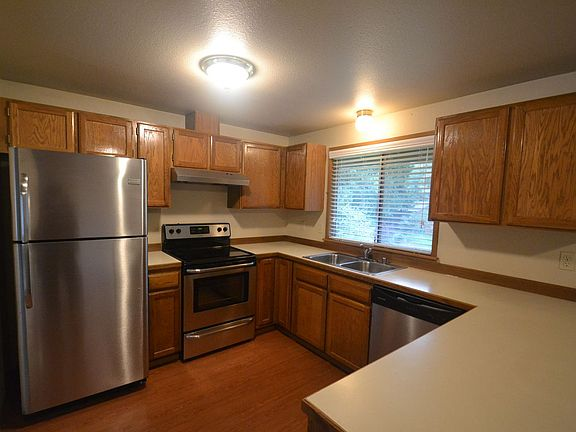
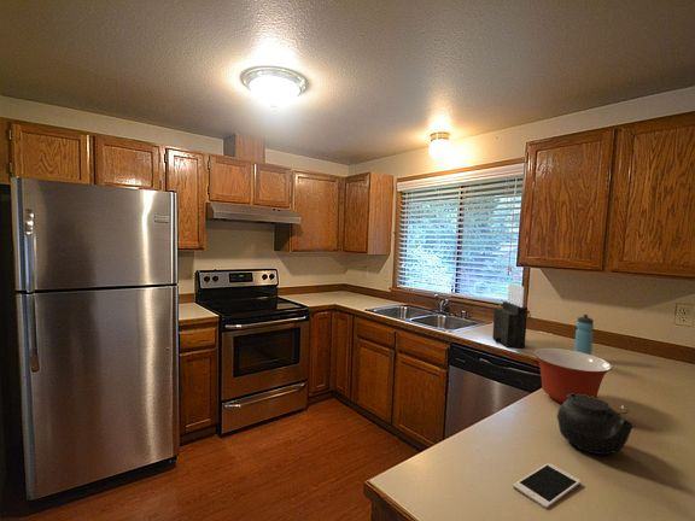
+ knife block (508, 314)
+ teapot (595, 426)
+ mixing bowl (568, 379)
+ water bottle (584, 336)
+ cell phone (547, 484)
